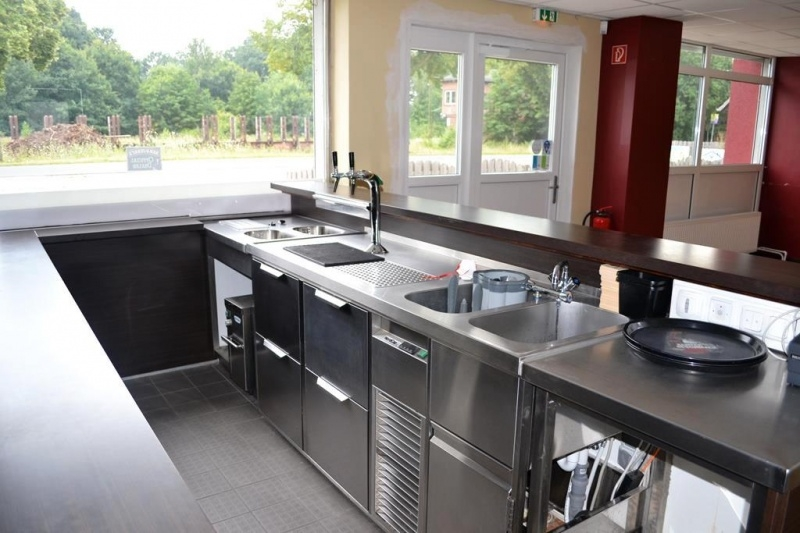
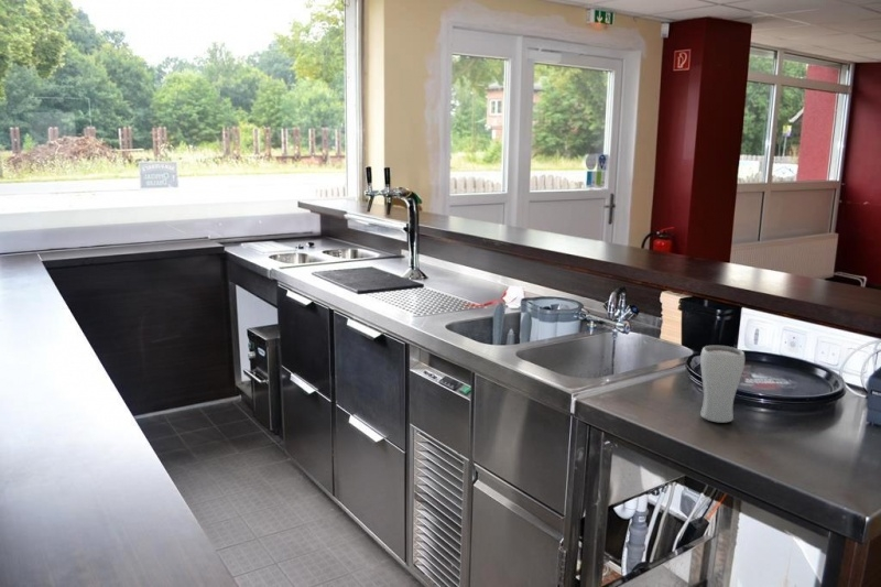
+ drinking glass (719, 384)
